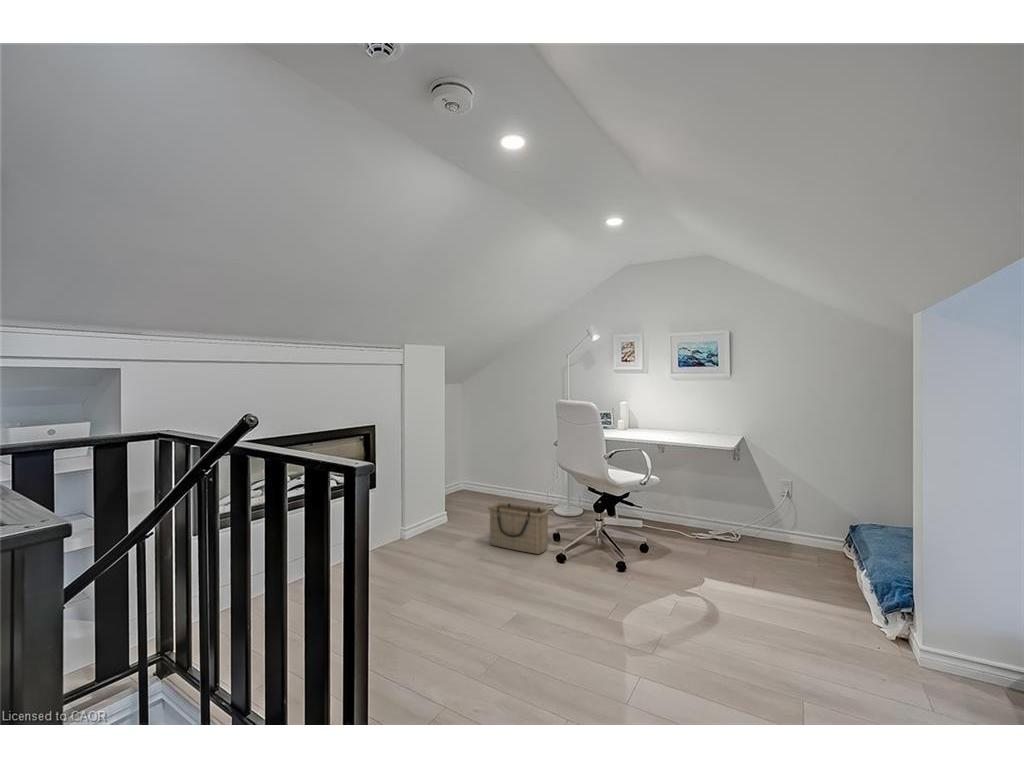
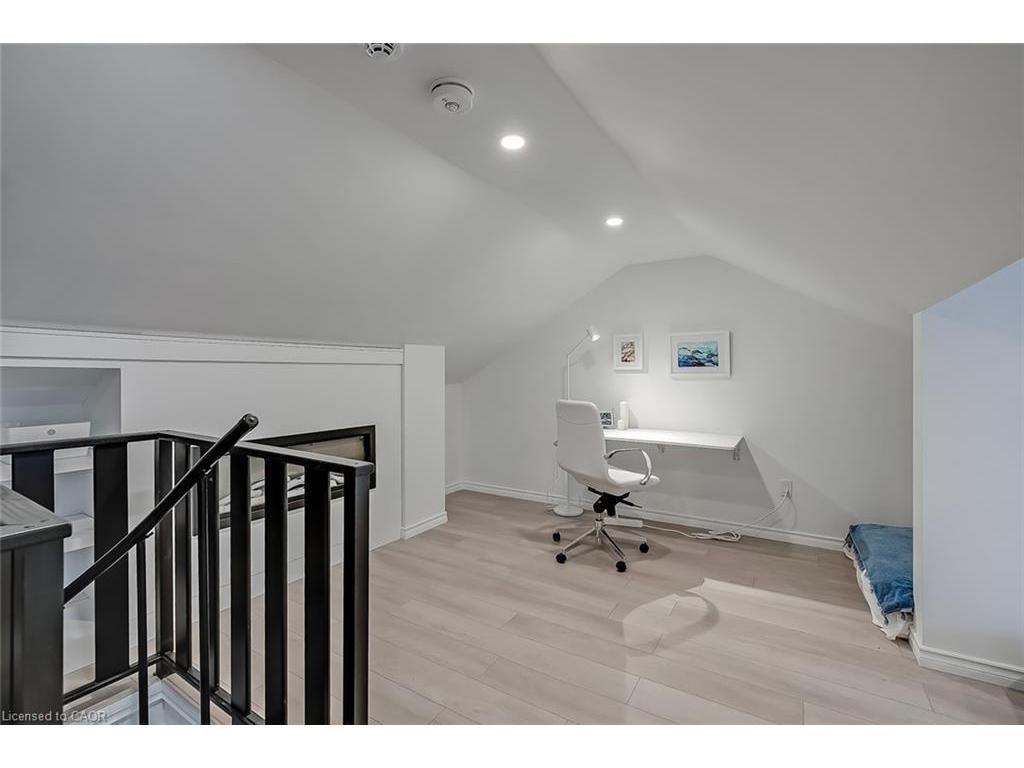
- basket (518, 527)
